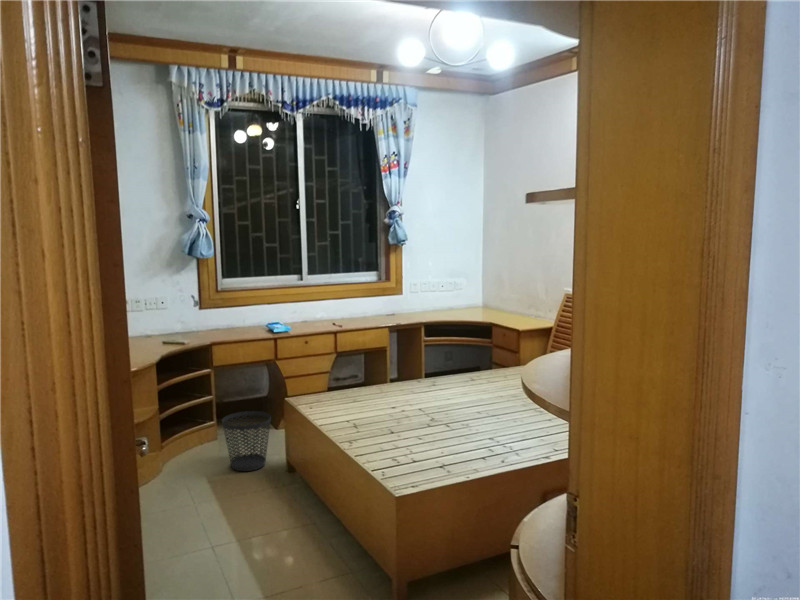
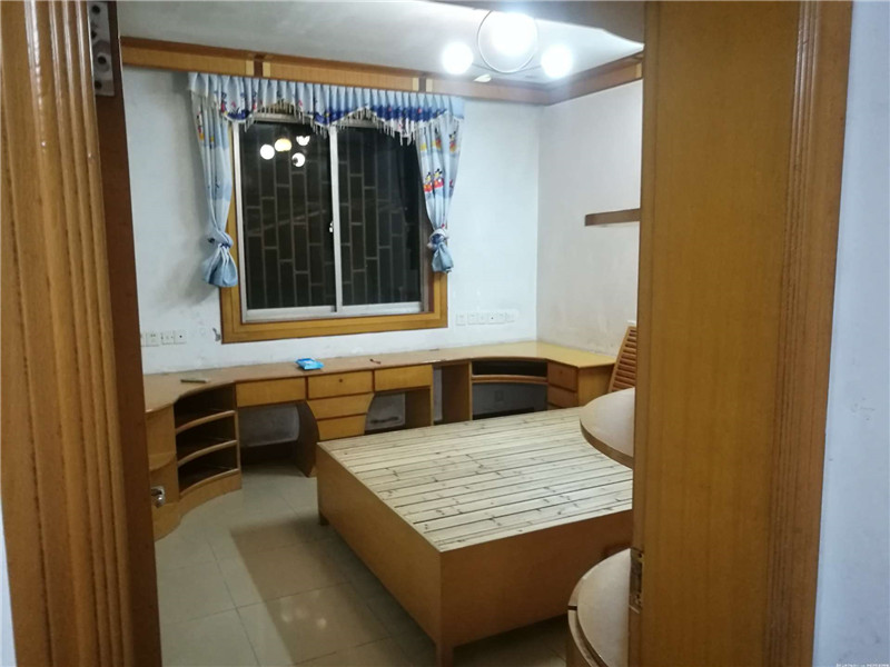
- wastebasket (247, 441)
